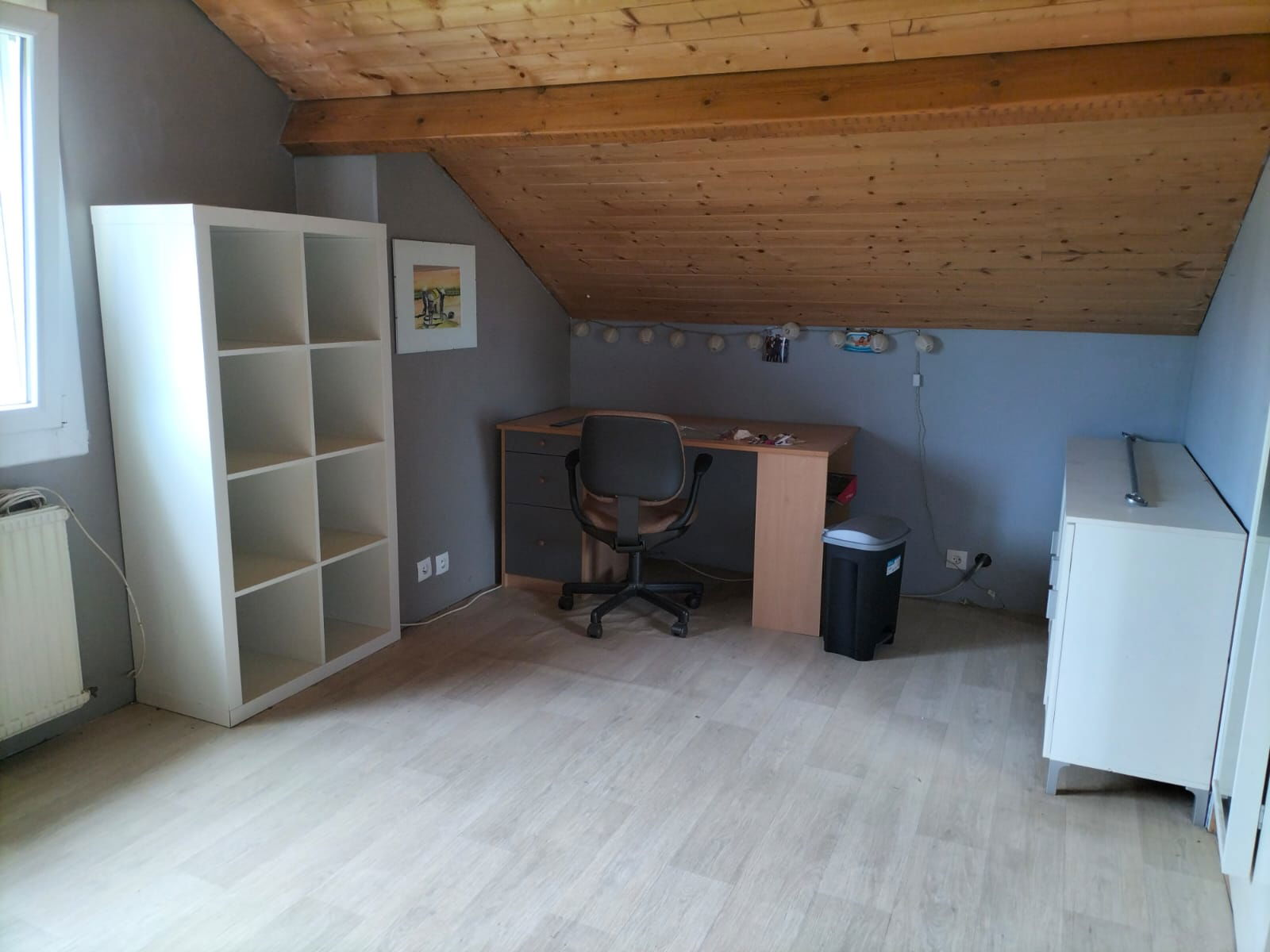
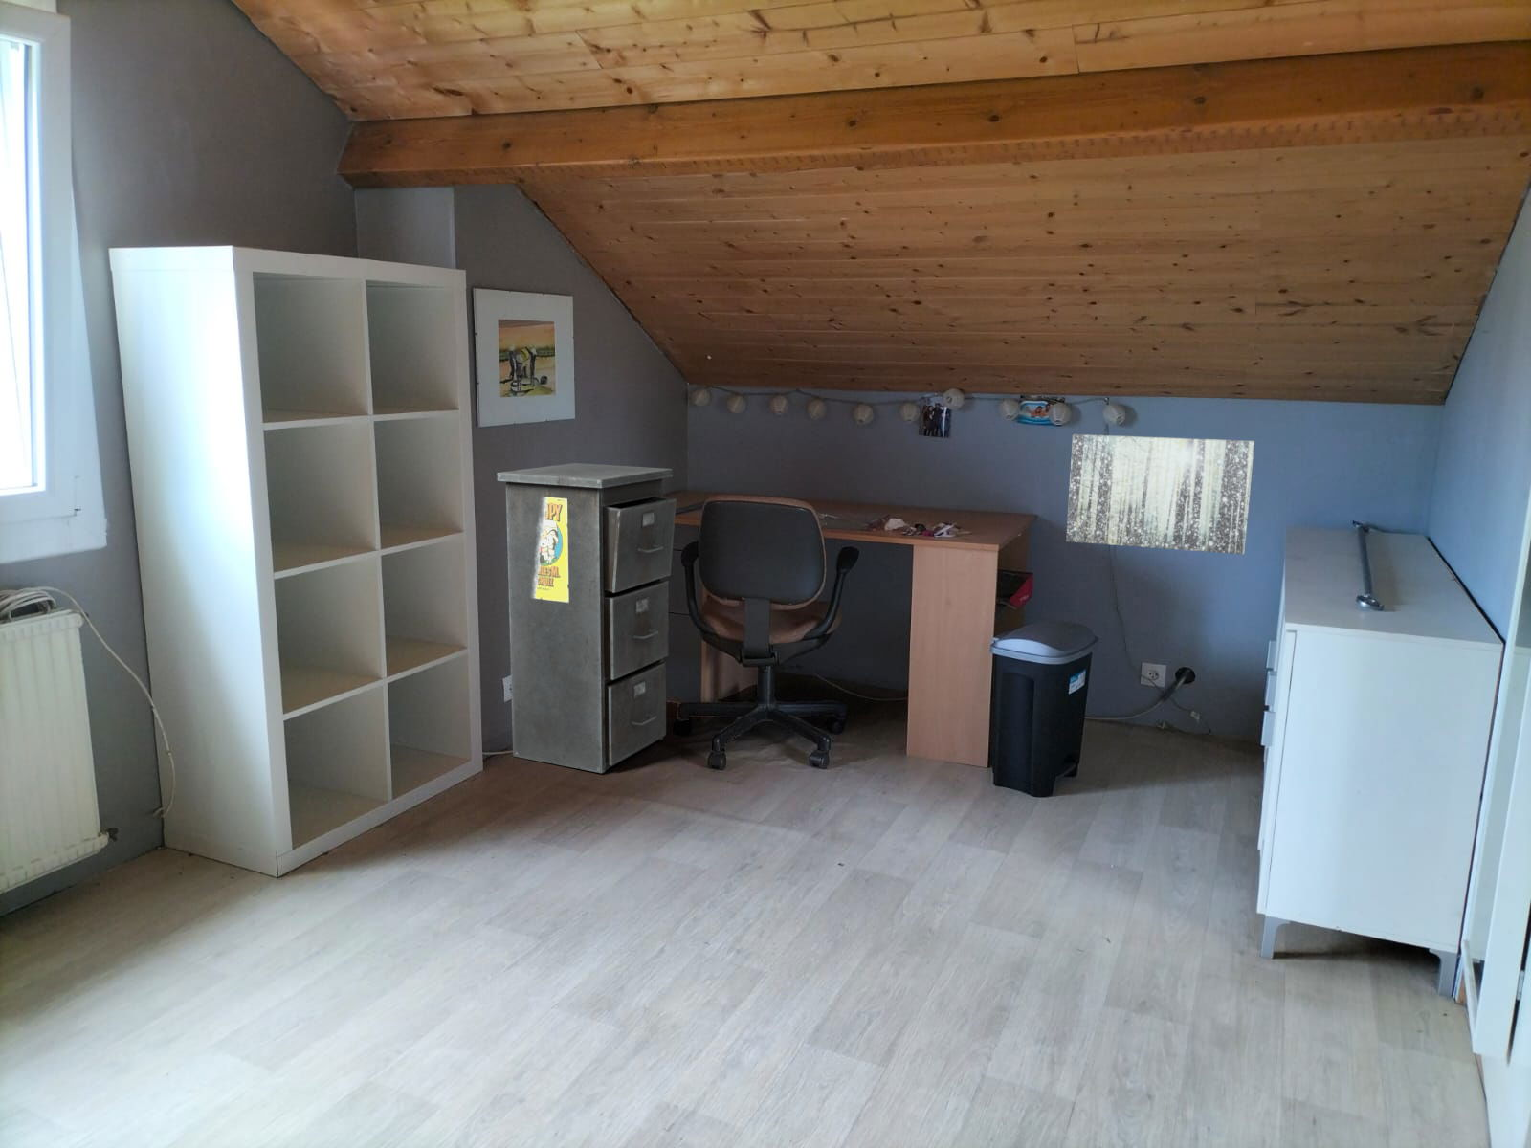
+ filing cabinet (597, 614)
+ wall art (1157, 493)
